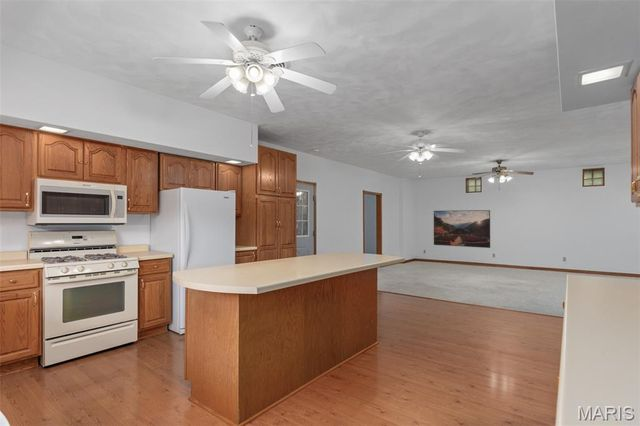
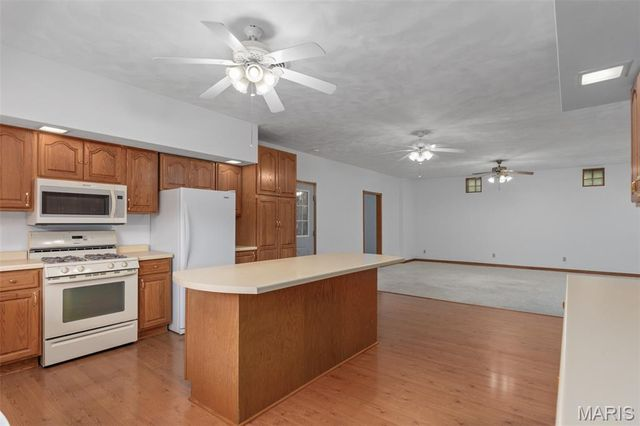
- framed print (460, 228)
